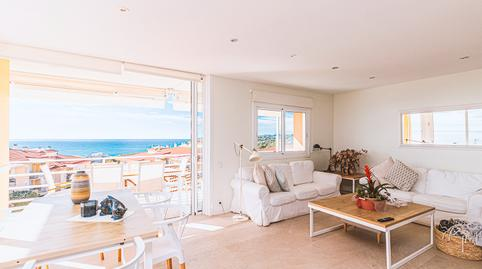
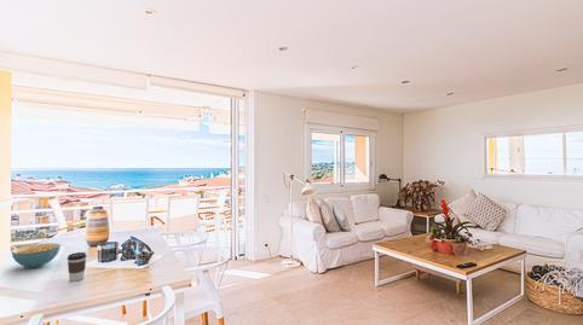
+ coffee cup (76, 266)
+ cereal bowl (36, 256)
